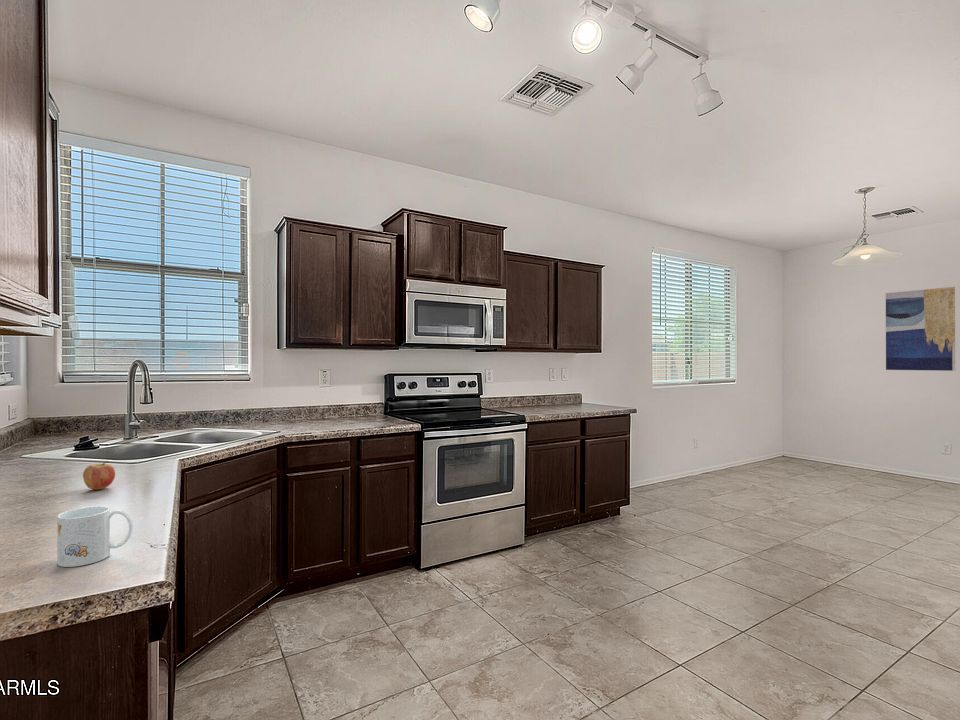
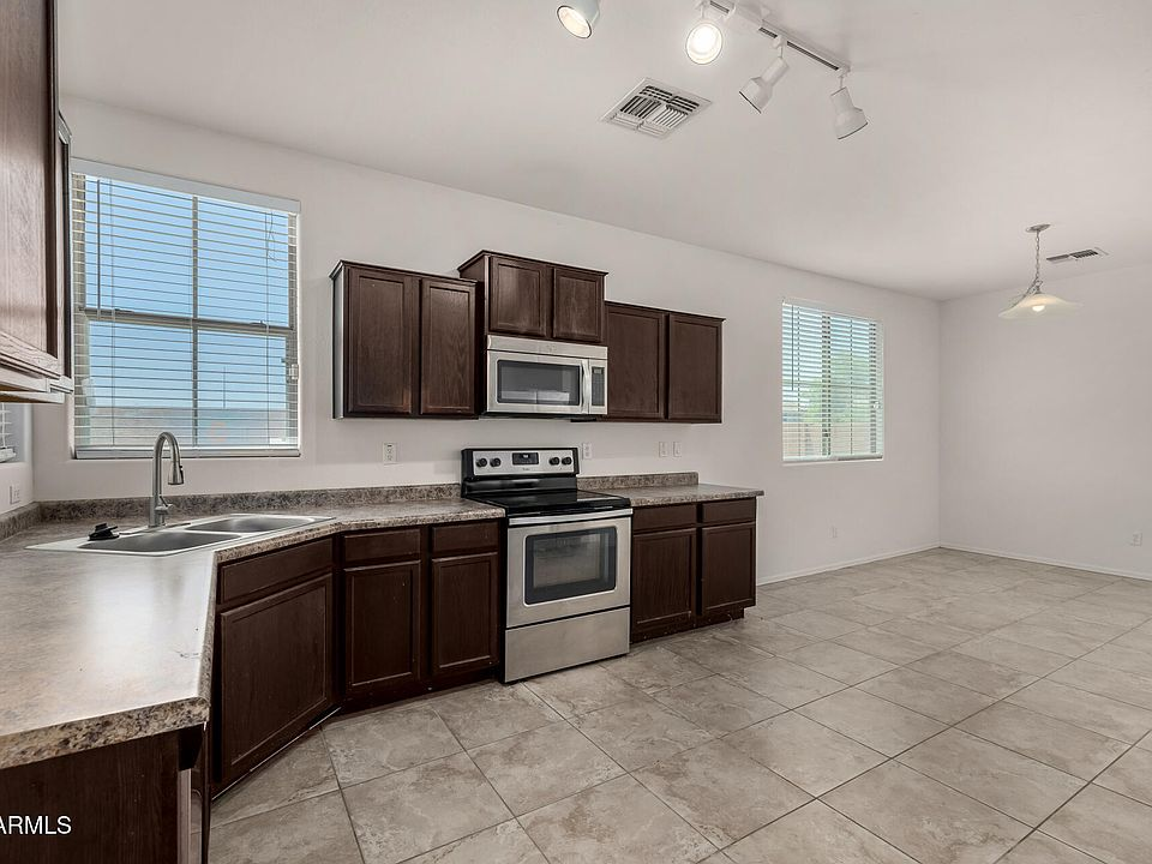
- mug (96, 533)
- fruit (99, 475)
- wall art (919, 330)
